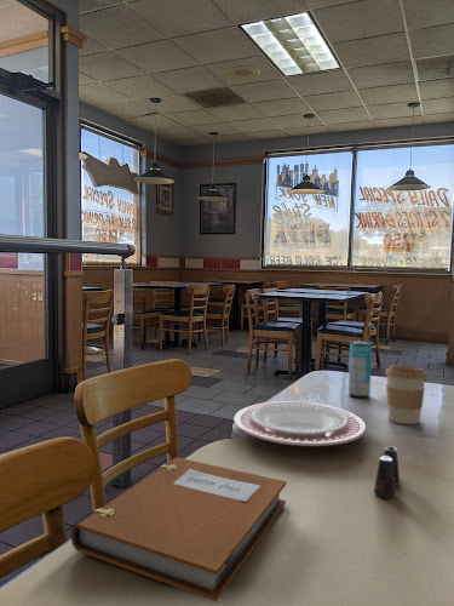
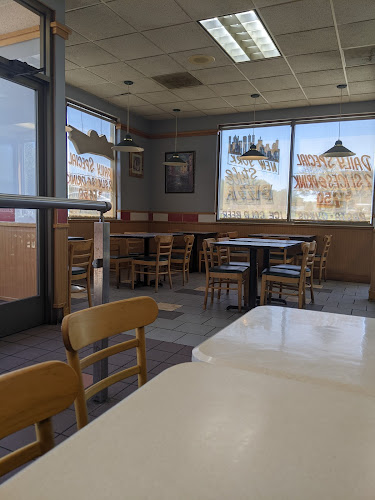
- plate (298, 423)
- beverage can (360, 368)
- coffee cup (404, 391)
- notebook (190, 509)
- salt shaker (389, 468)
